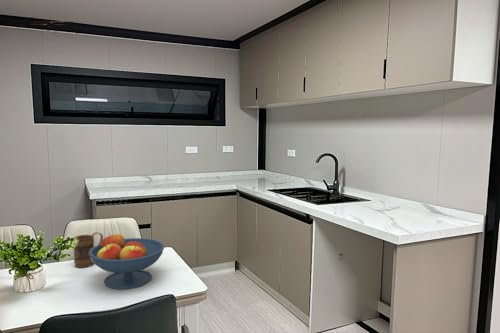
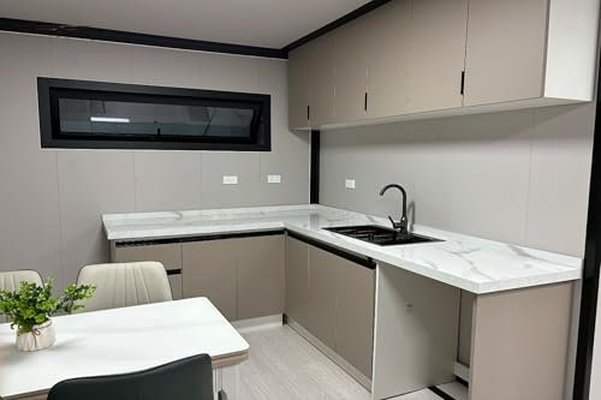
- mug (89, 248)
- fruit bowl (128, 258)
